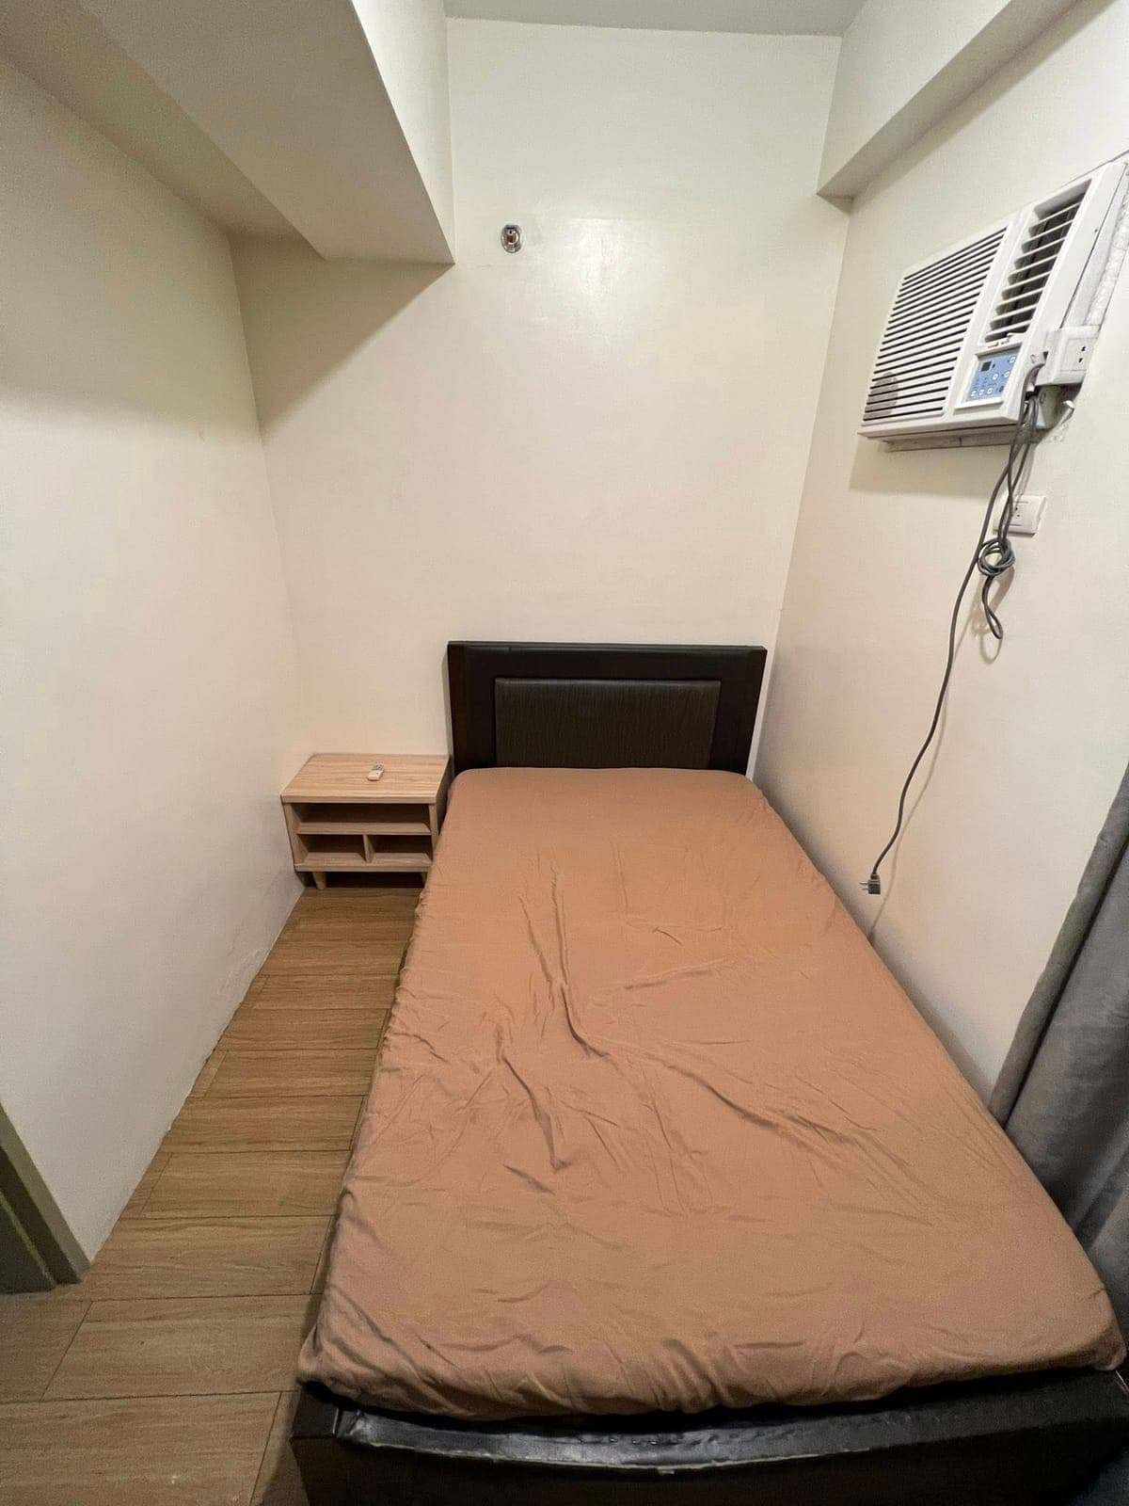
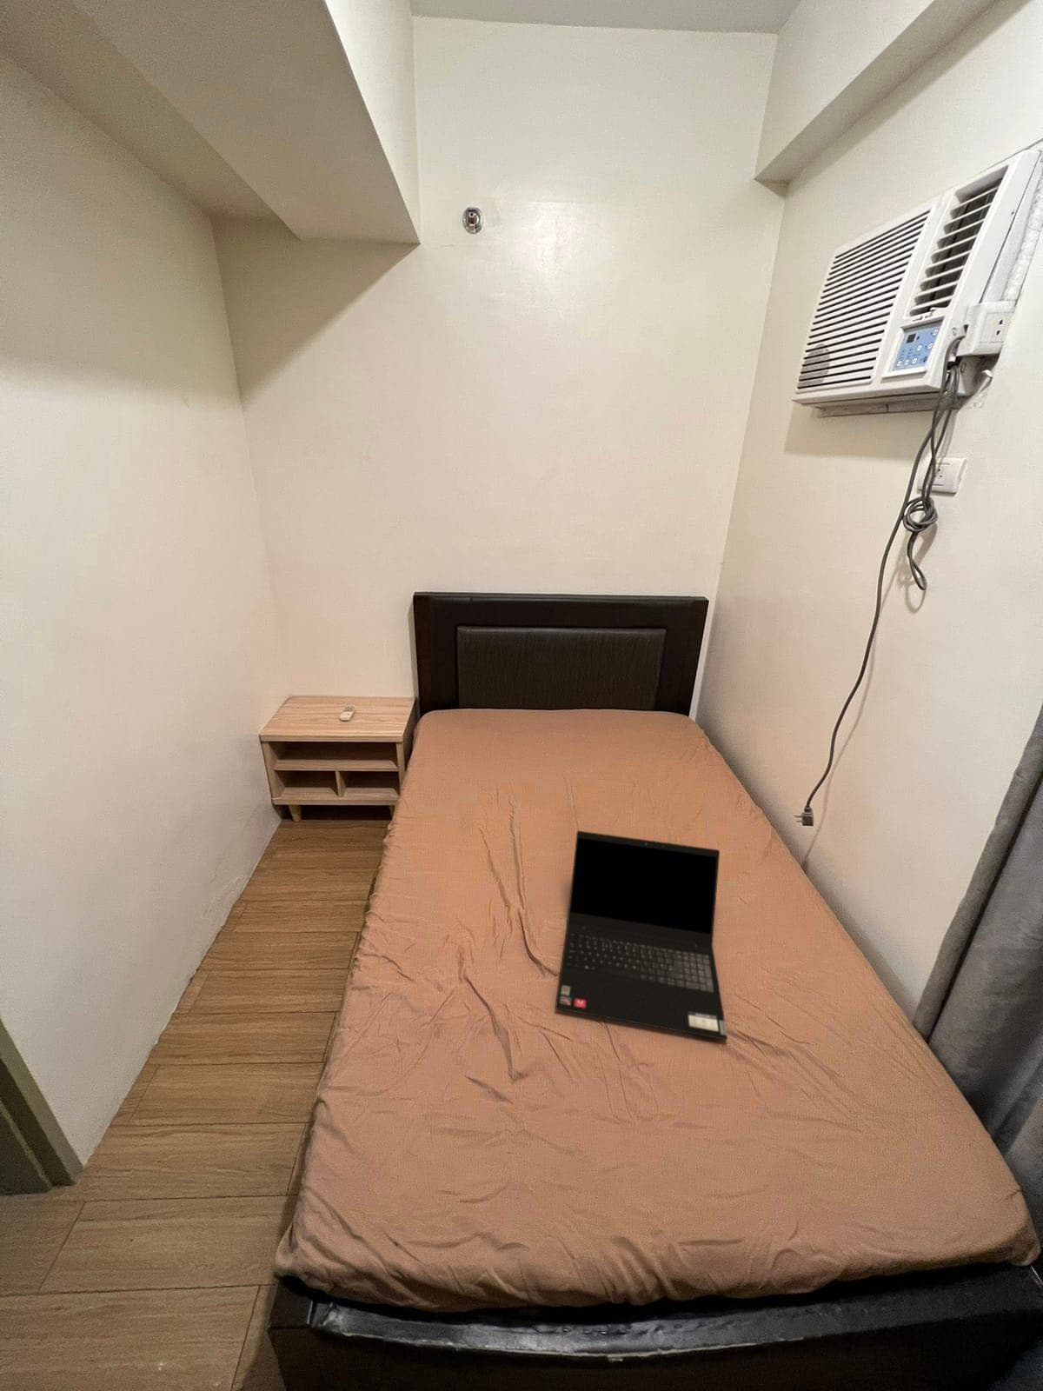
+ laptop computer (643, 926)
